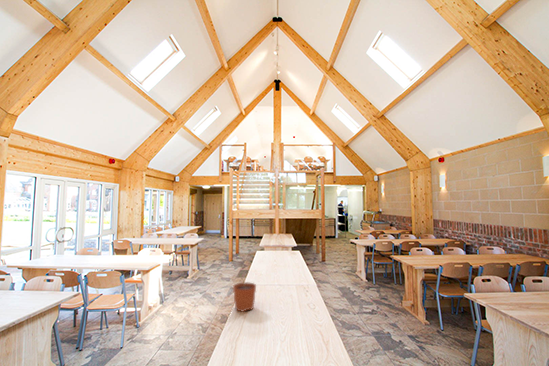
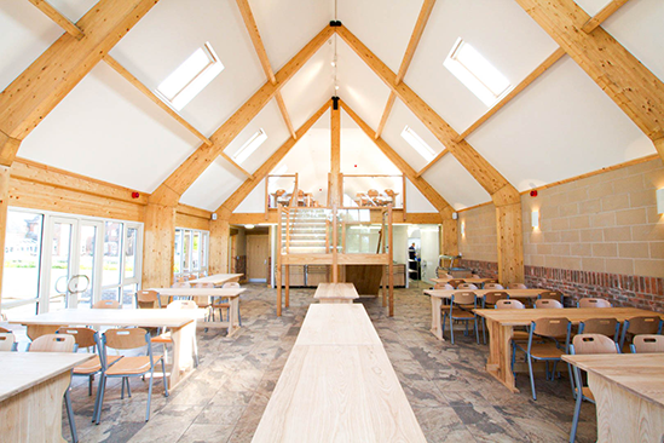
- plant pot (244, 291)
